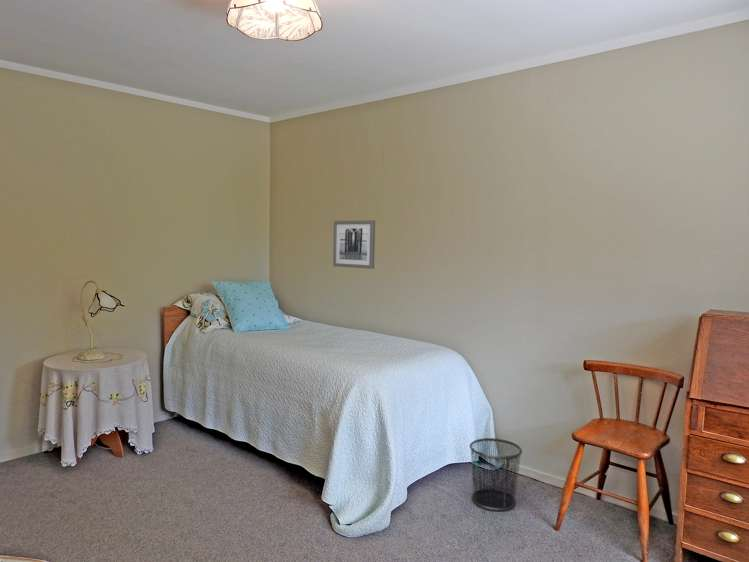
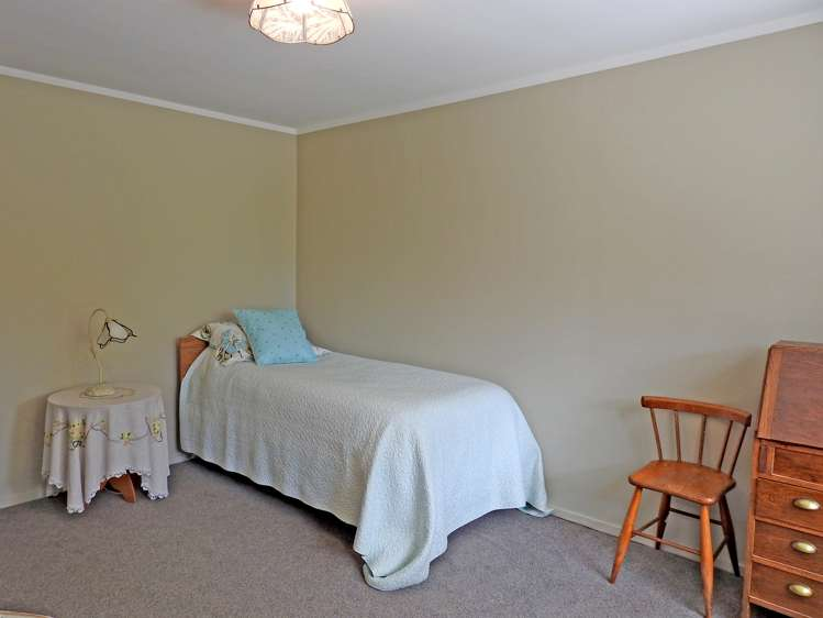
- waste bin (495, 474)
- wall art (353, 244)
